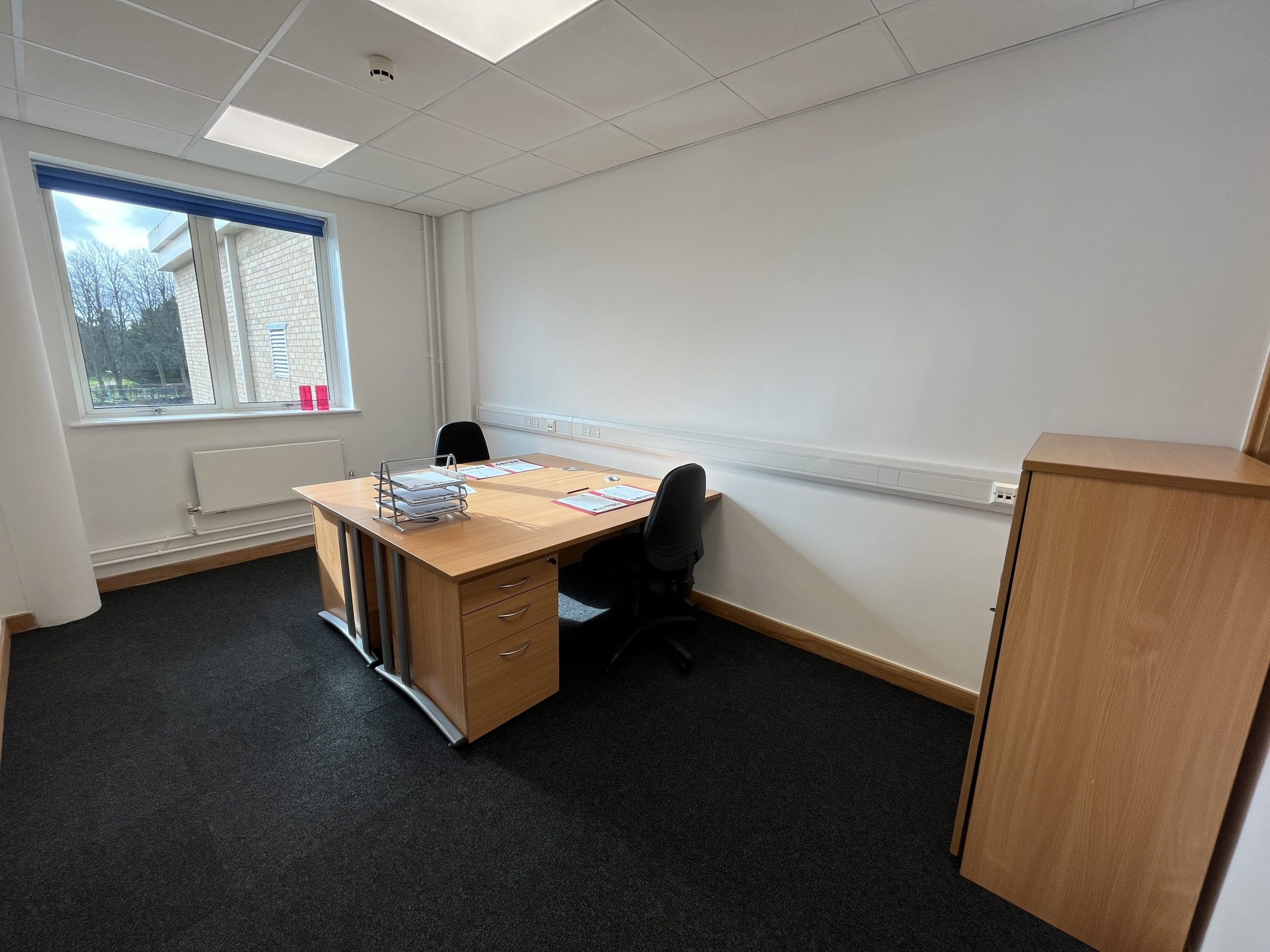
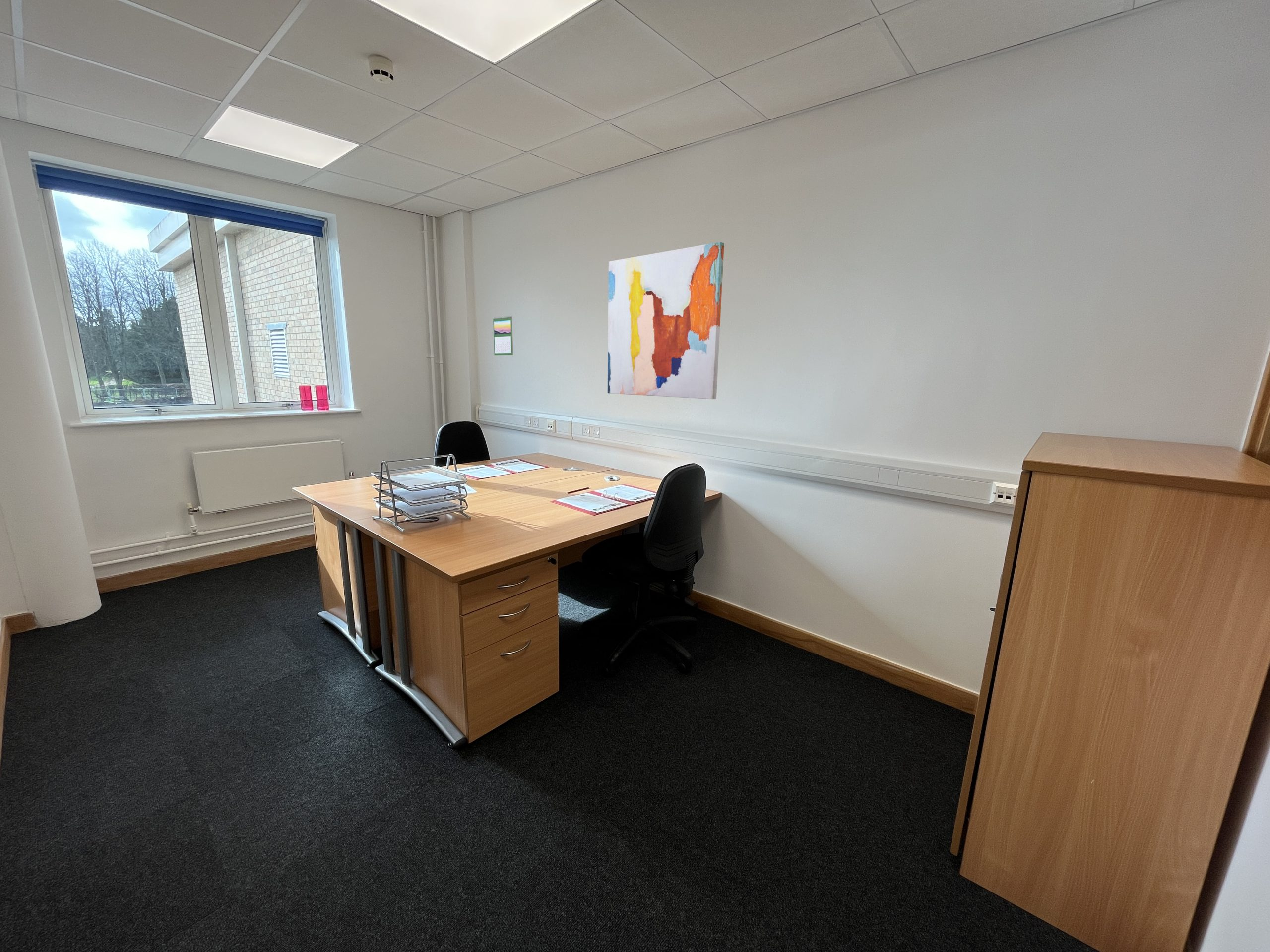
+ calendar (503, 335)
+ wall art (659, 326)
